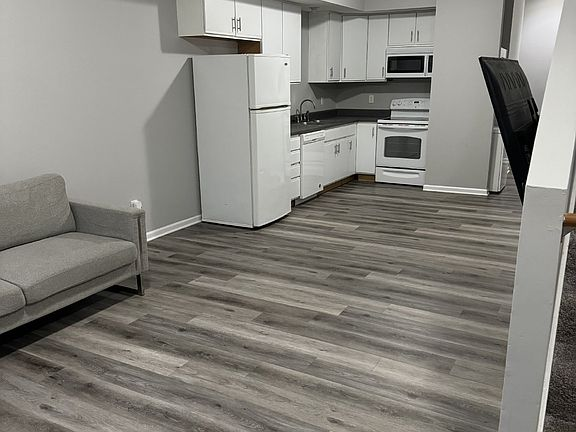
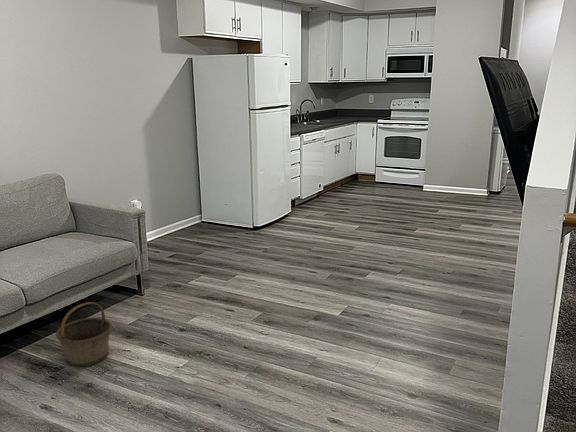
+ basket (84, 331)
